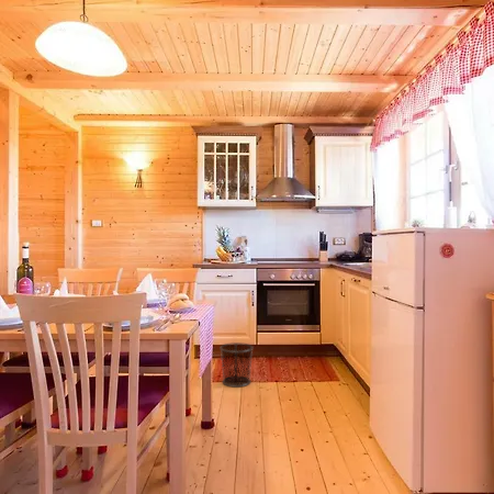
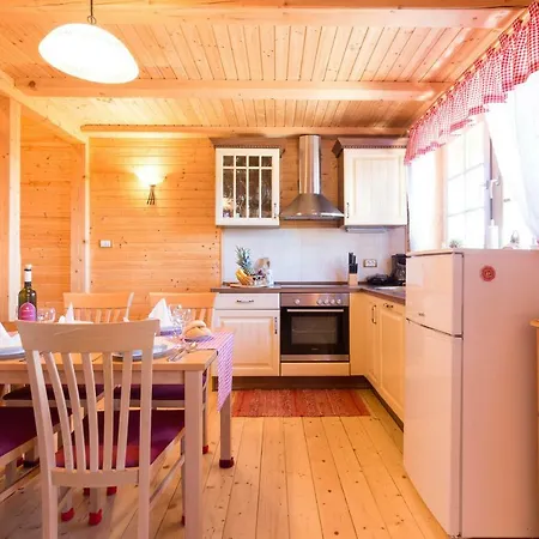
- waste bin (236, 364)
